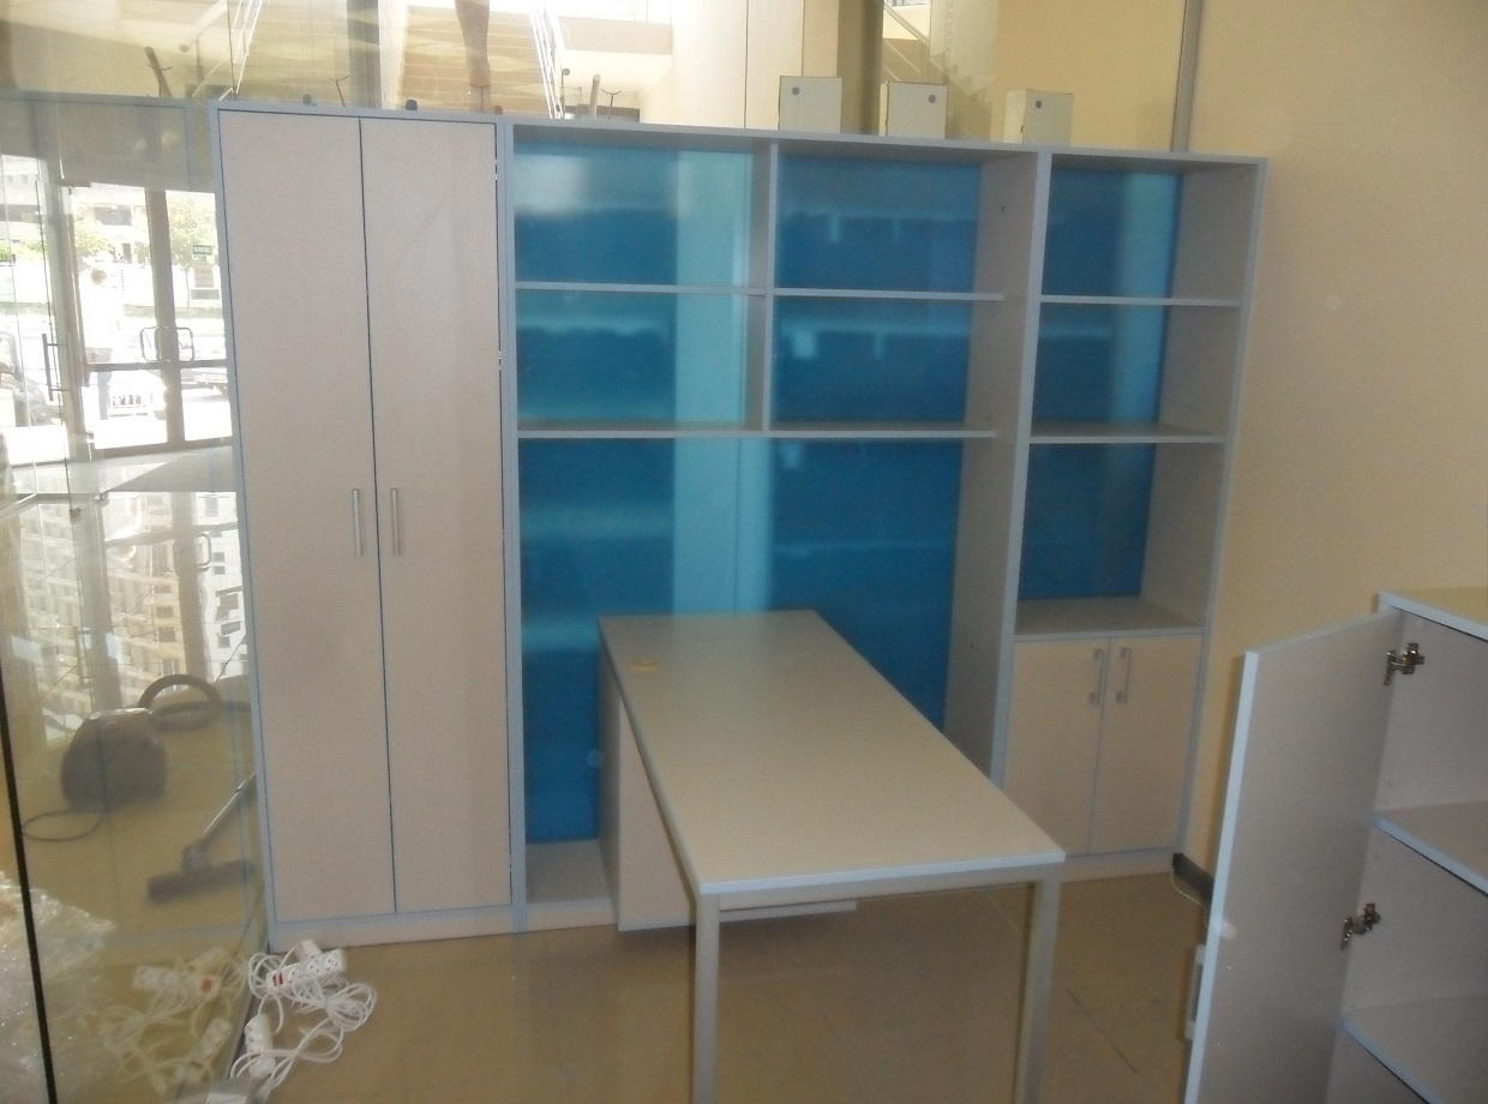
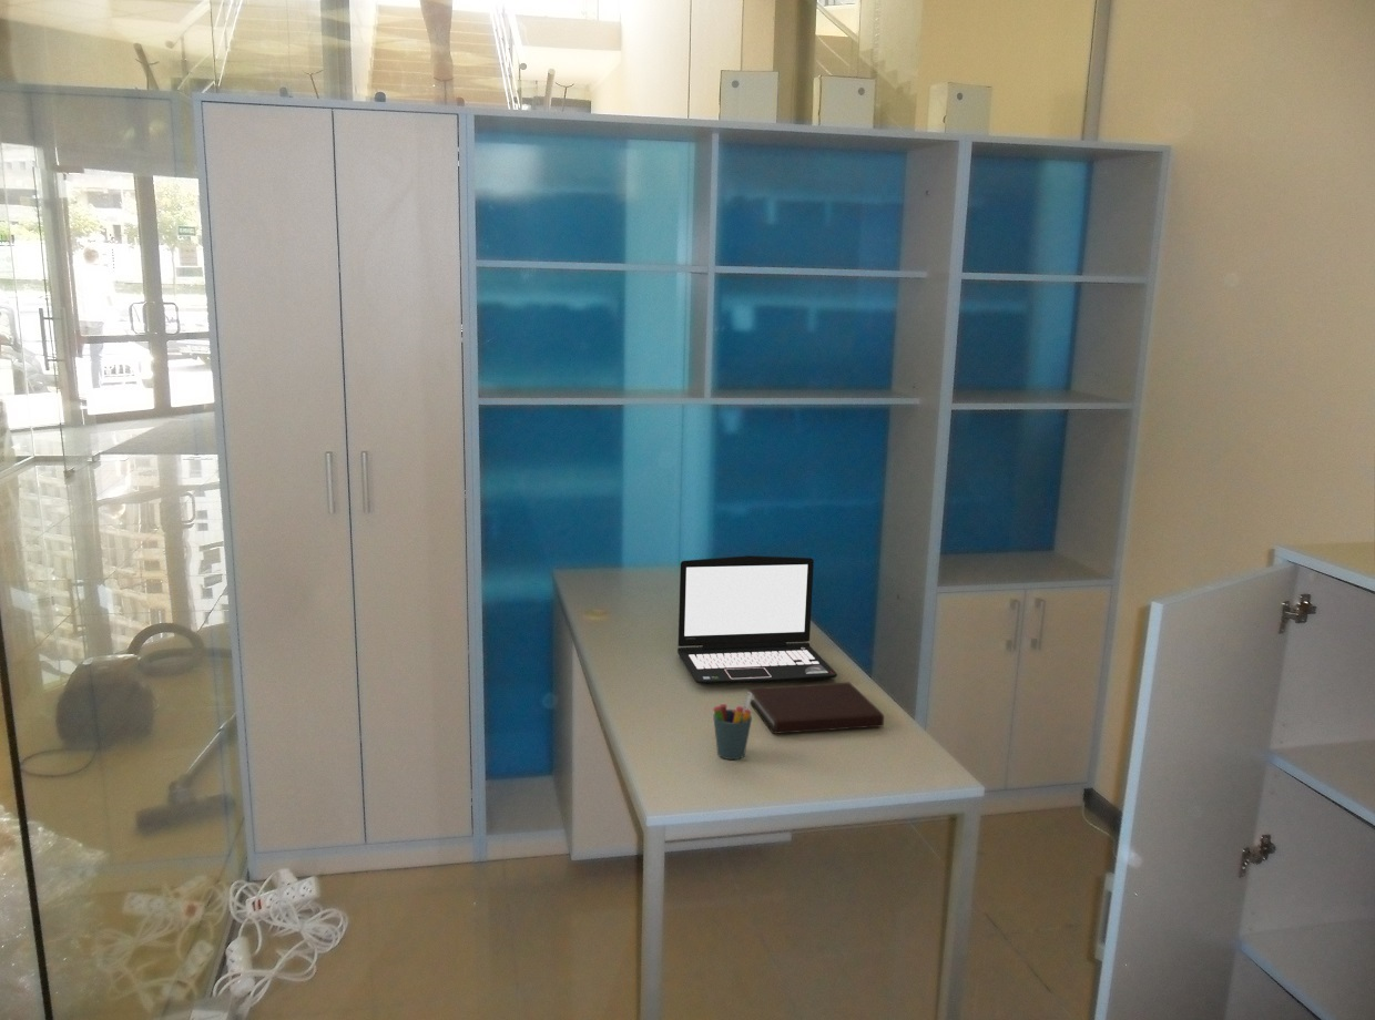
+ laptop (757, 618)
+ notebook (813, 707)
+ pen holder (732, 725)
